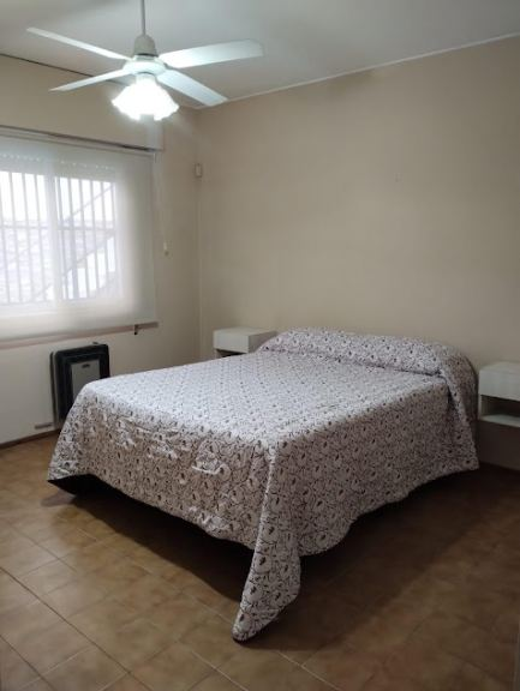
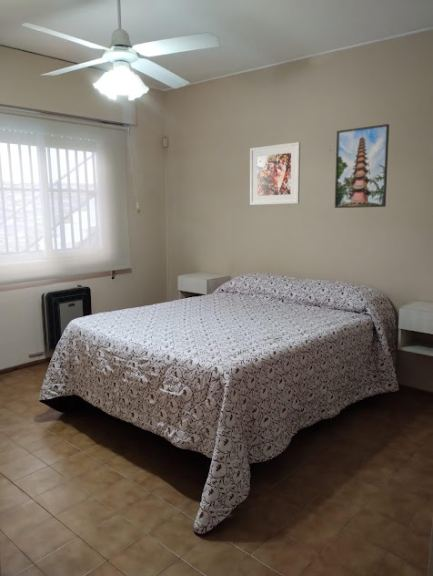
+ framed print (360, 168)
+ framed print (273, 175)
